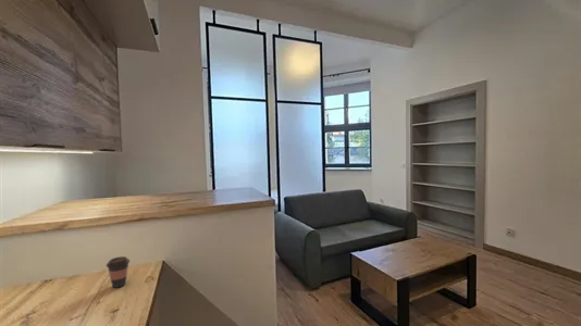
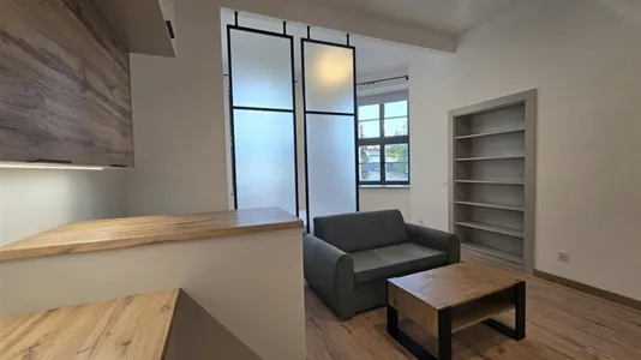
- coffee cup (119, 272)
